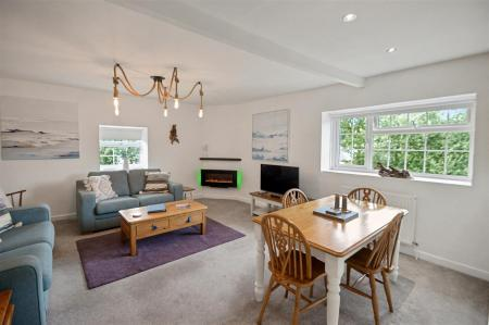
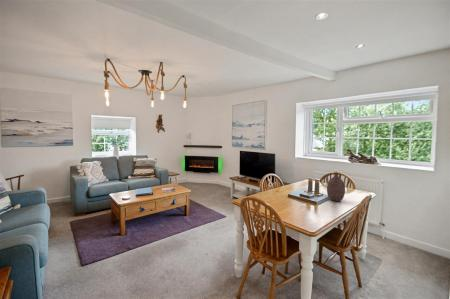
+ bottle (335, 186)
